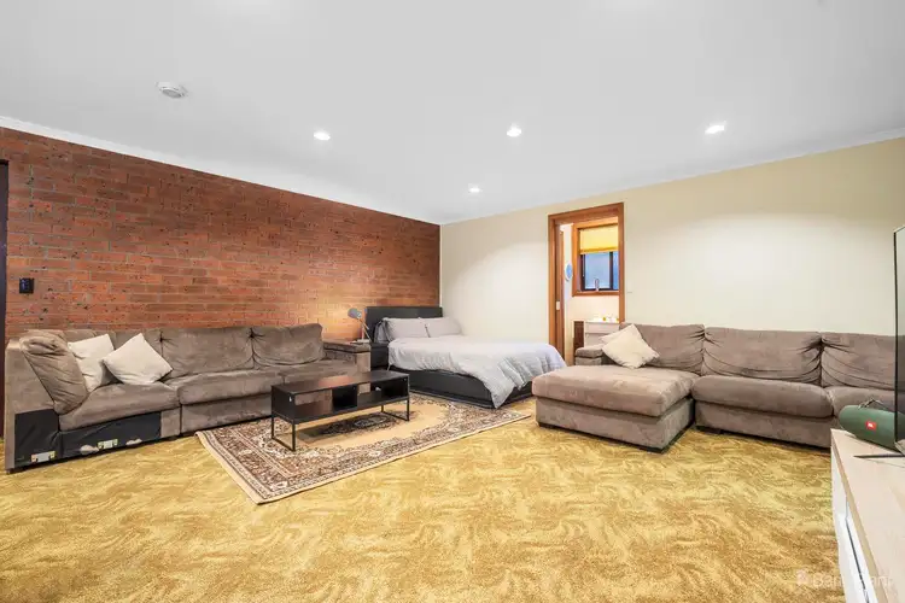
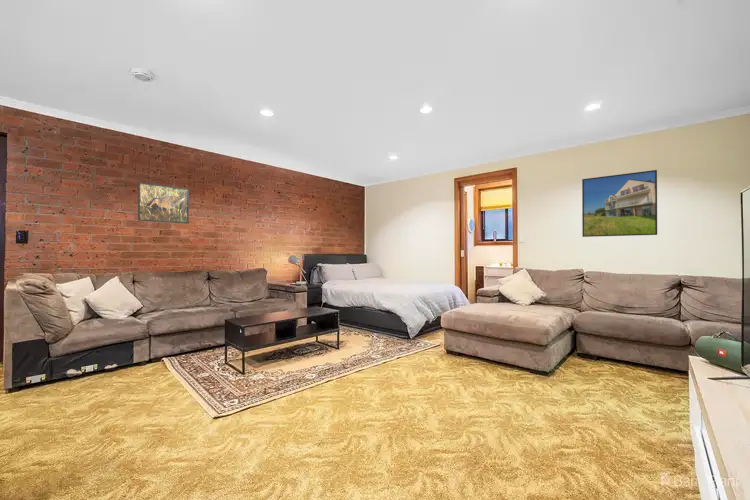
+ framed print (617, 205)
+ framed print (164, 204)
